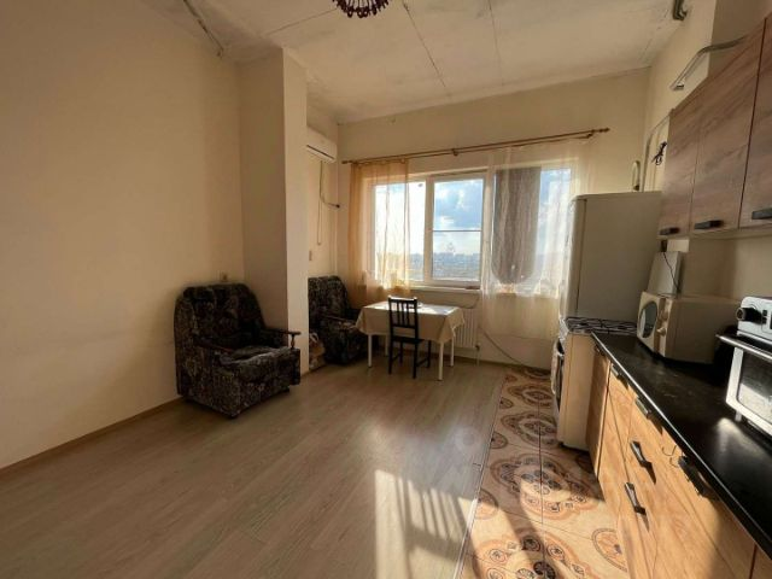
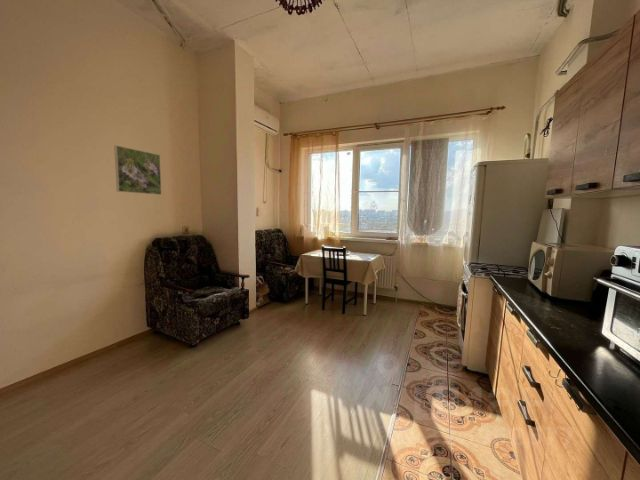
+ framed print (139, 172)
